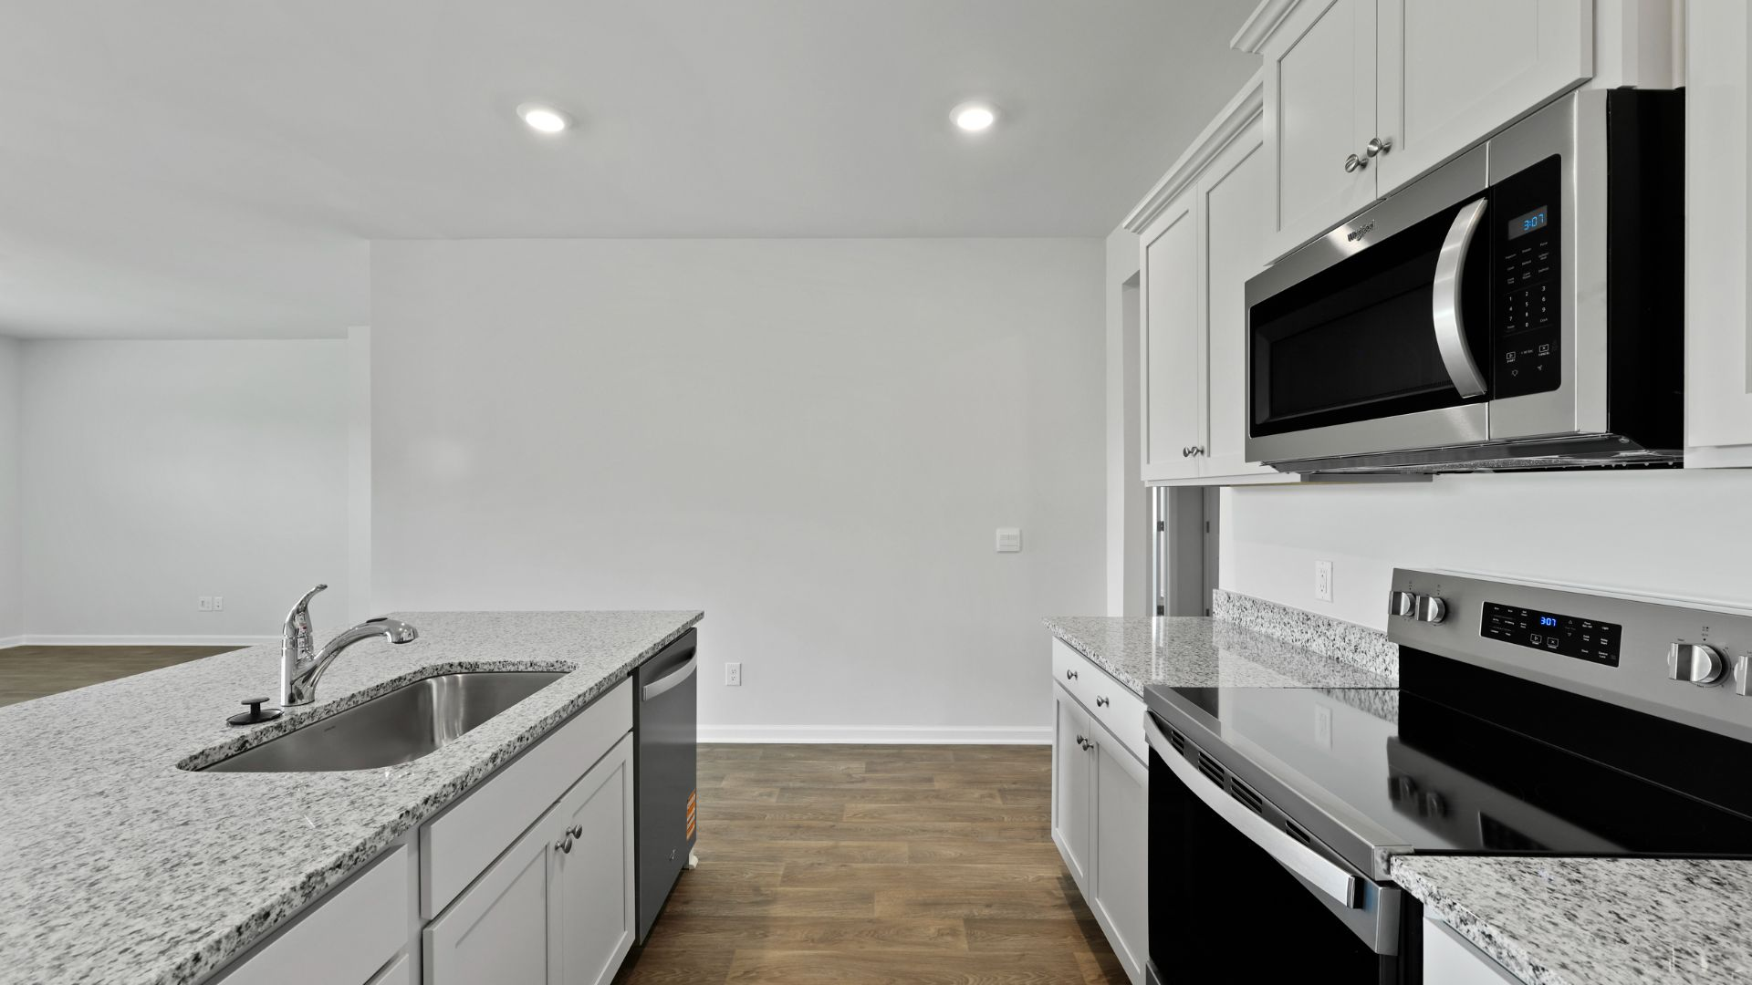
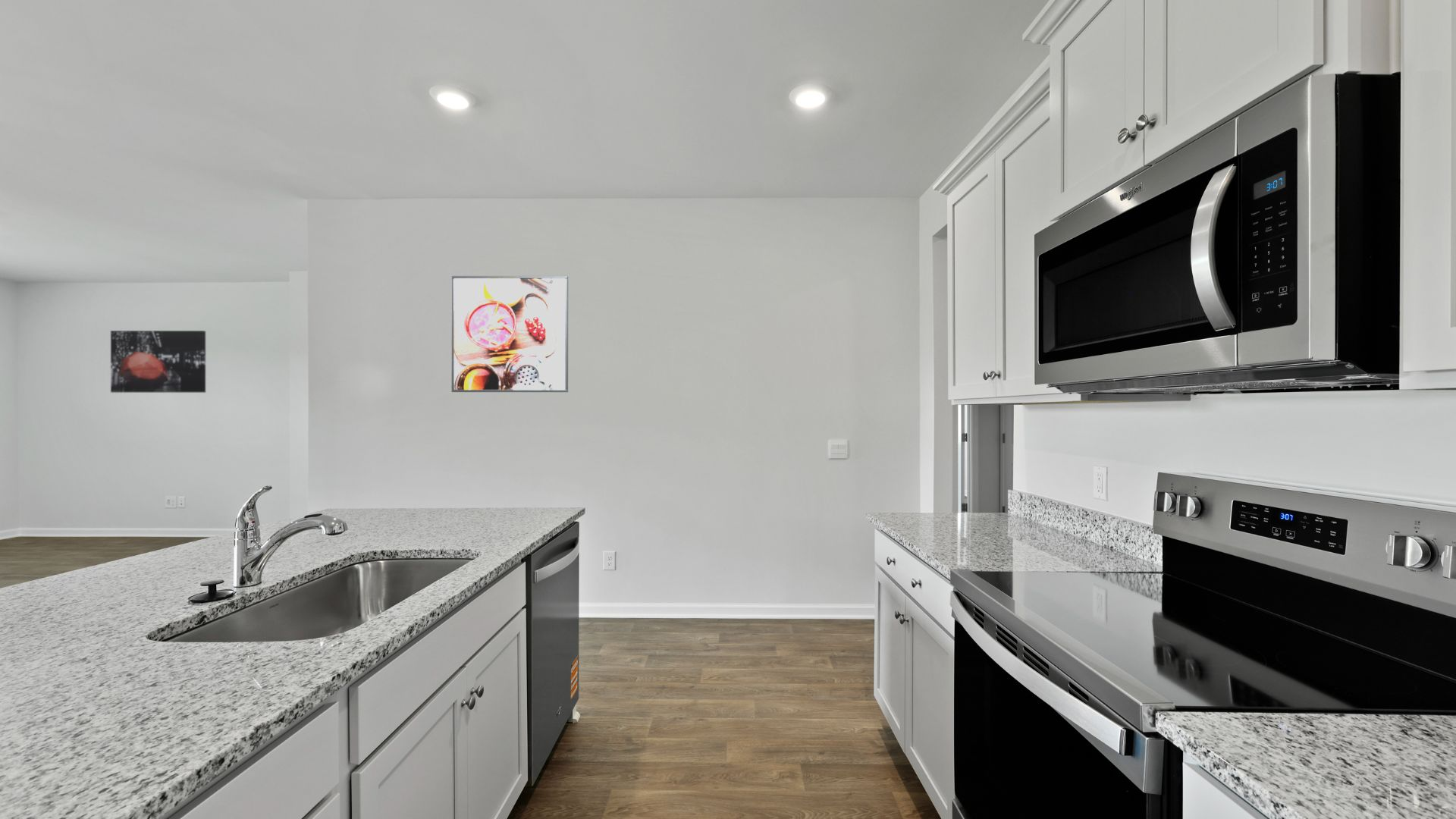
+ wall art (158, 361)
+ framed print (510, 334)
